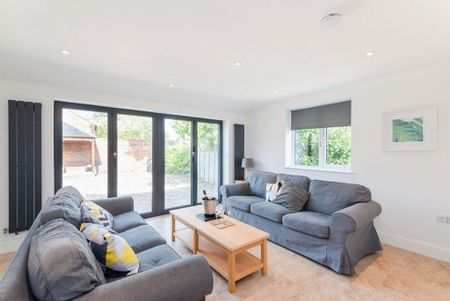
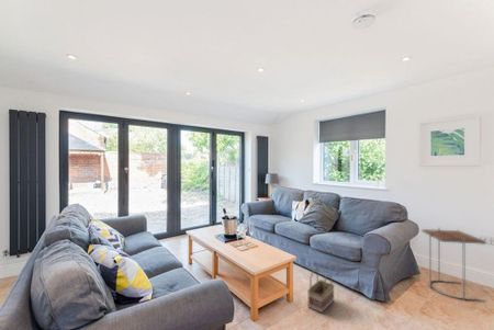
+ basket (321, 287)
+ side table (439, 261)
